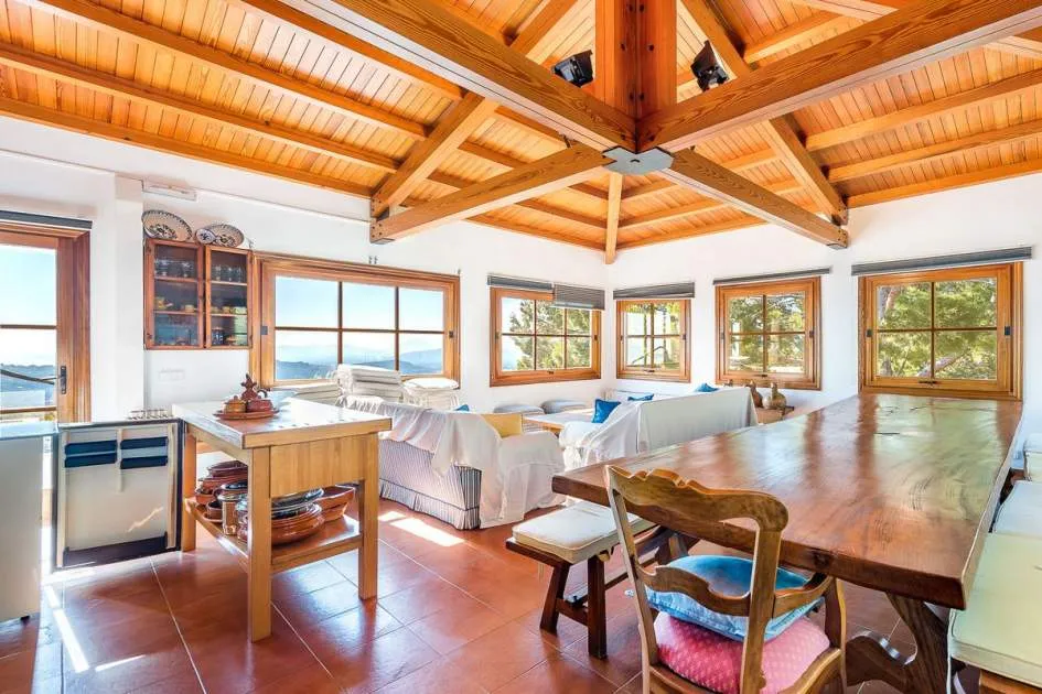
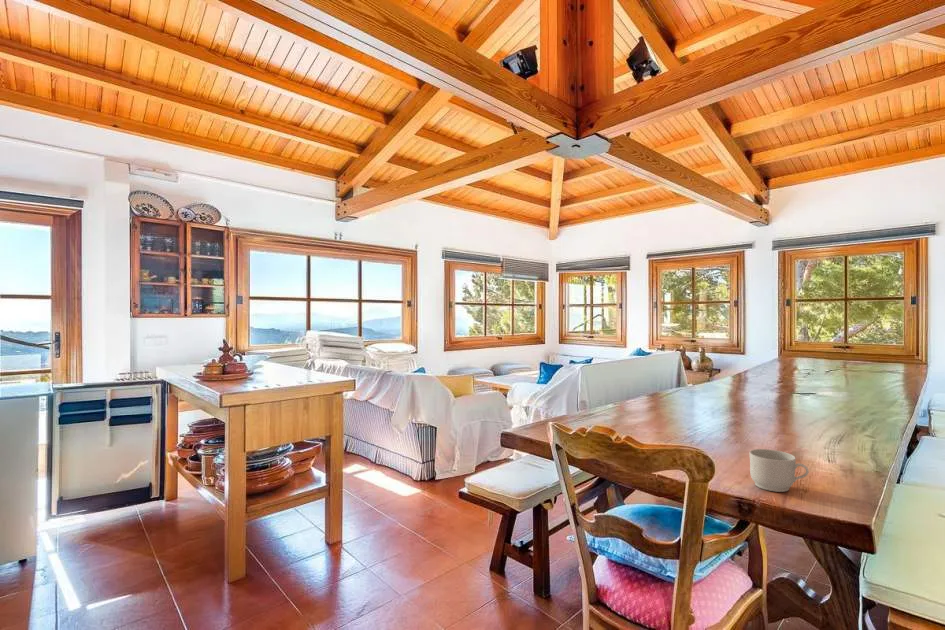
+ mug (778, 471)
